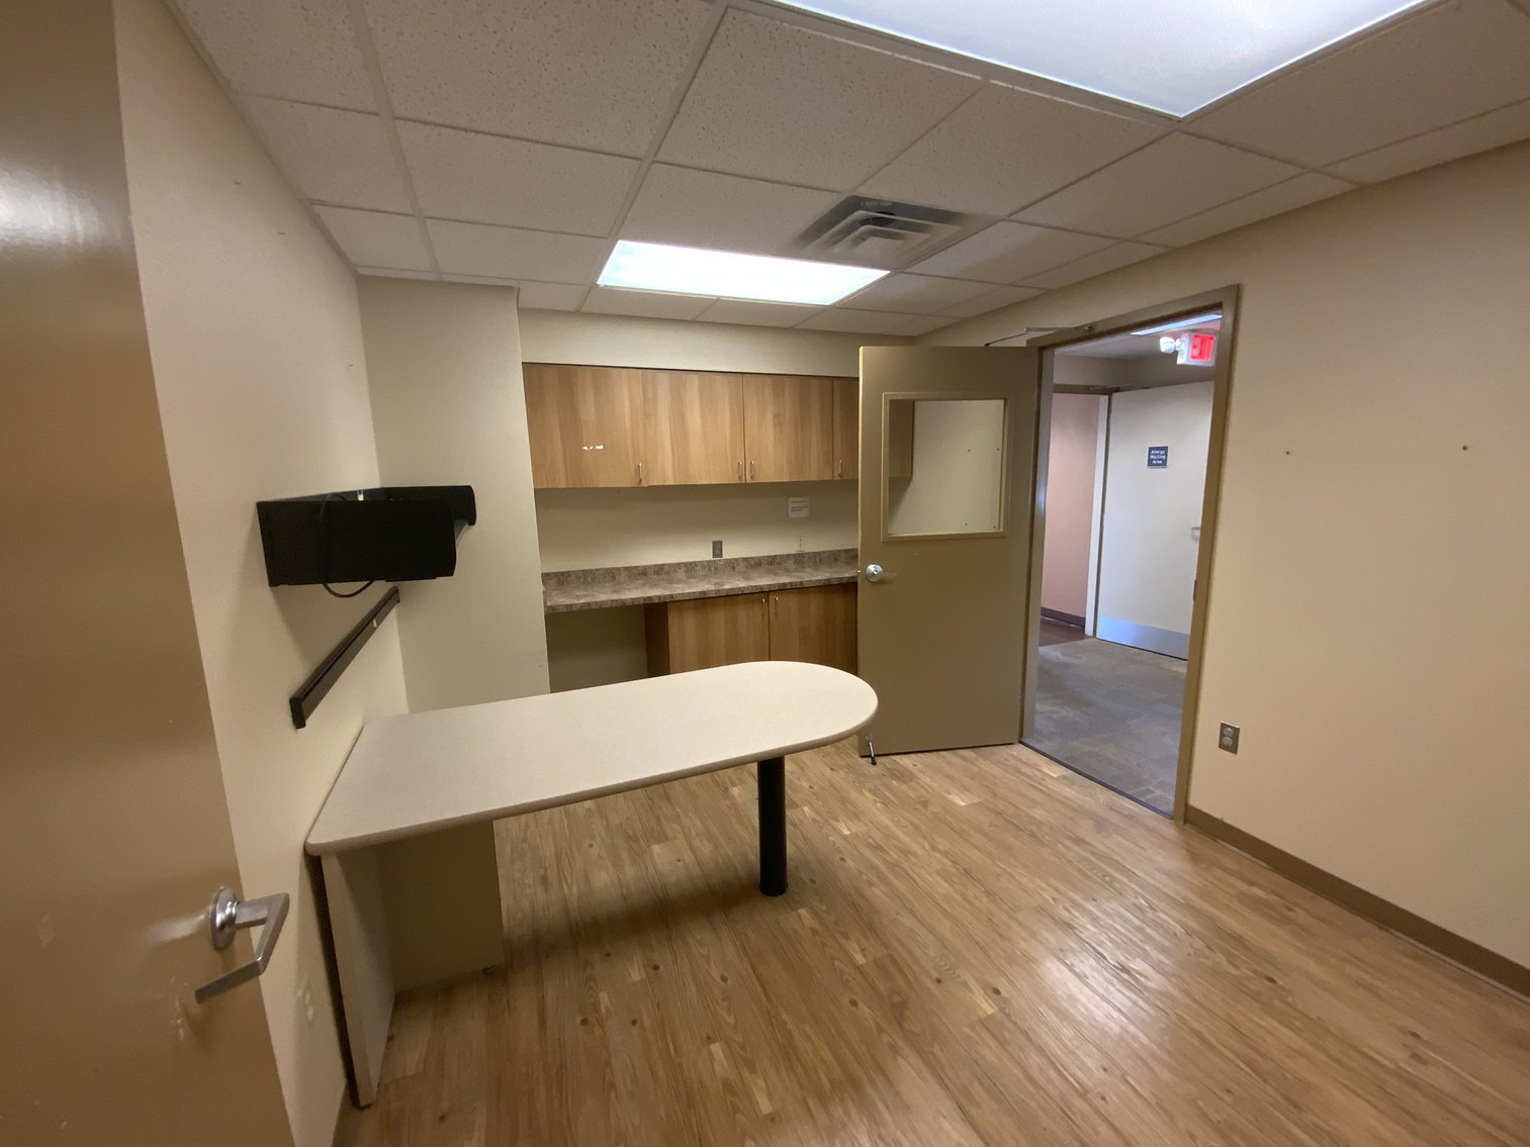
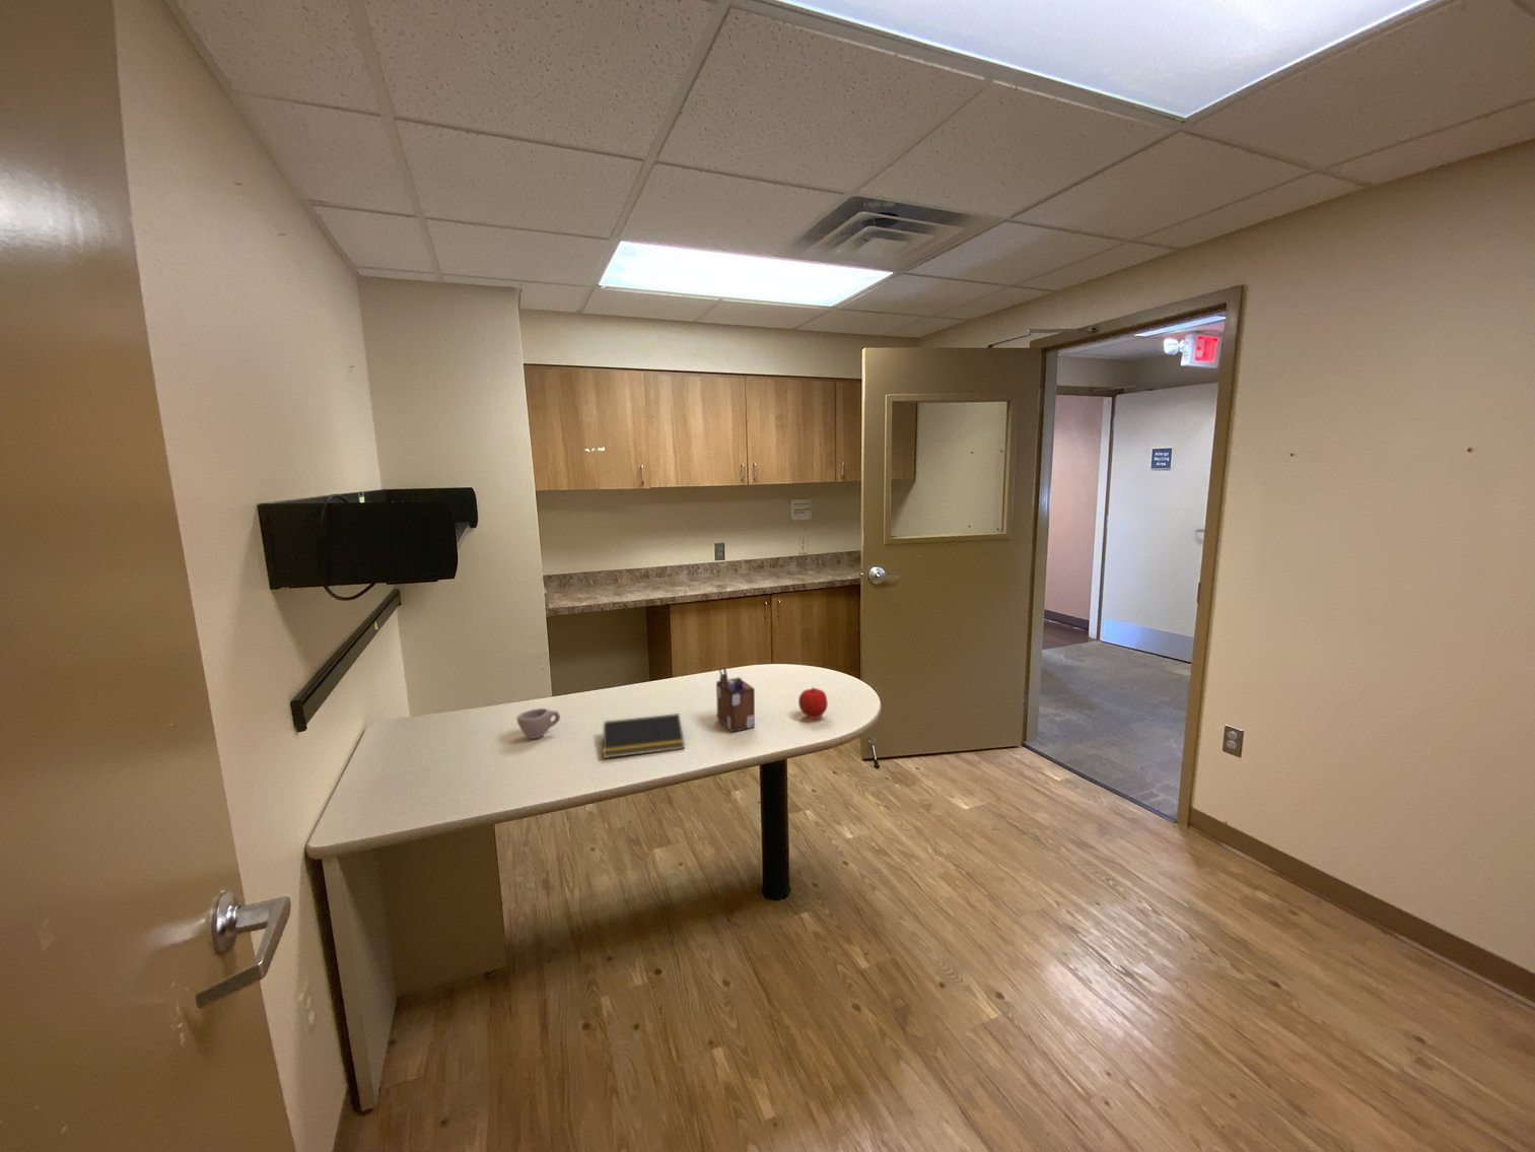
+ notepad (644, 733)
+ cup (538, 722)
+ fruit (813, 702)
+ desk organizer (734, 696)
